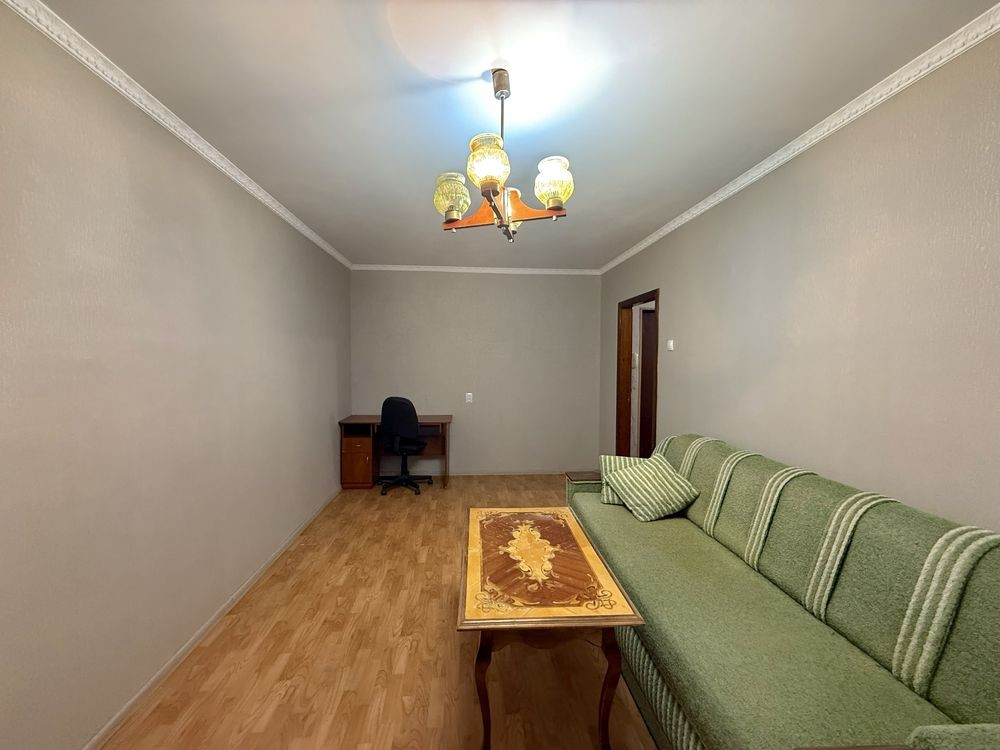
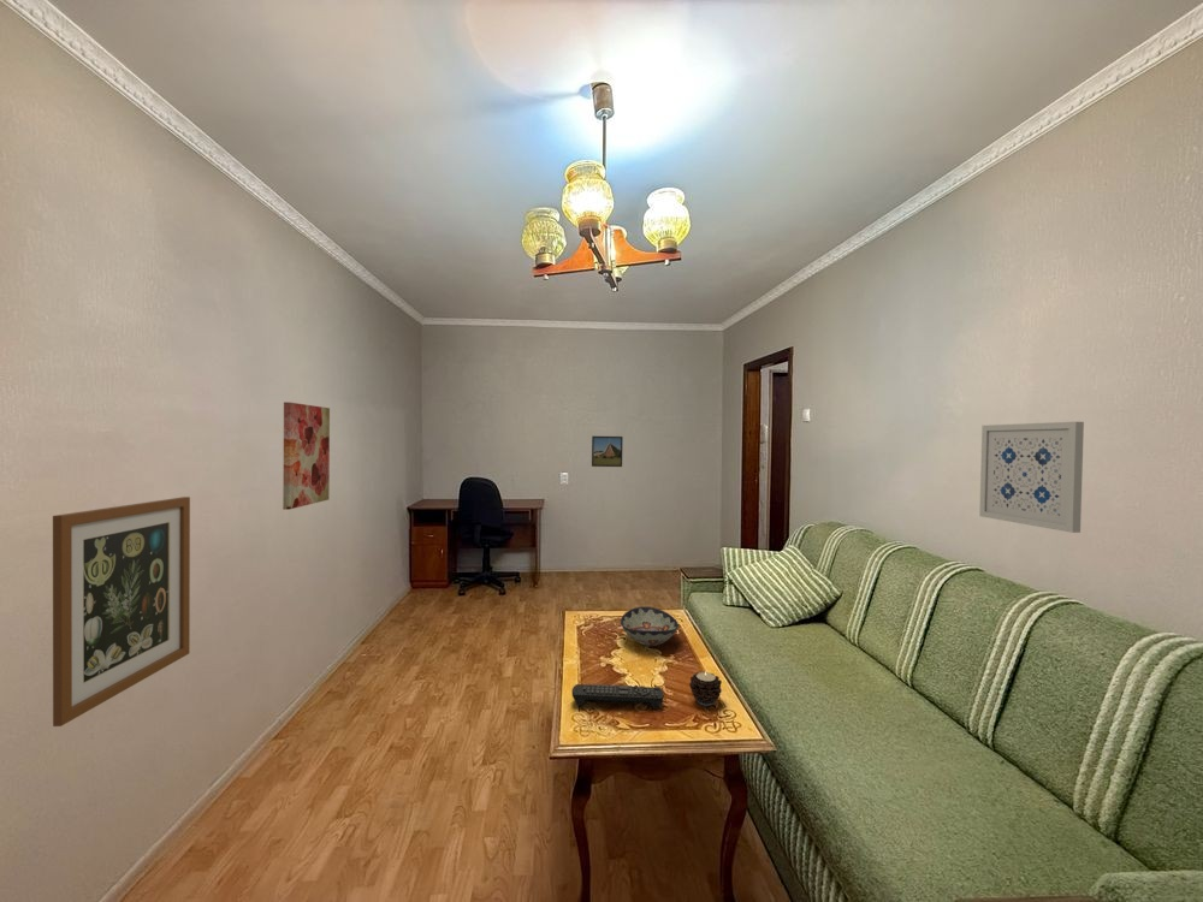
+ wall art (131, 594)
+ decorative bowl (648, 629)
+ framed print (606, 451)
+ candle (705, 686)
+ wall art (308, 455)
+ wall art (1026, 473)
+ remote control (617, 695)
